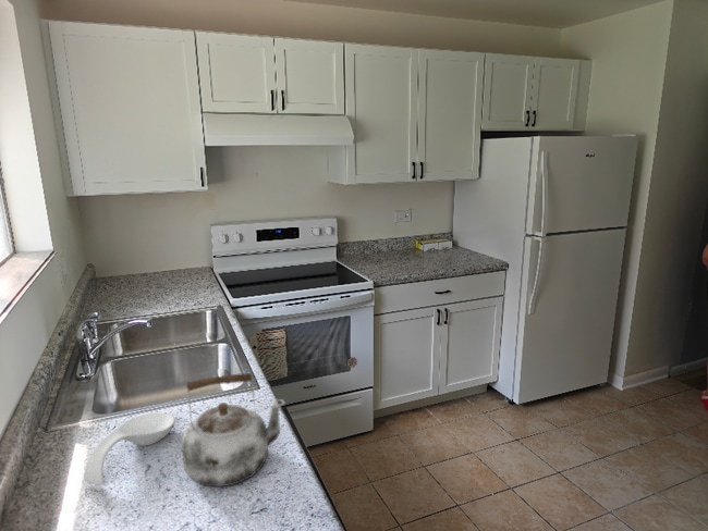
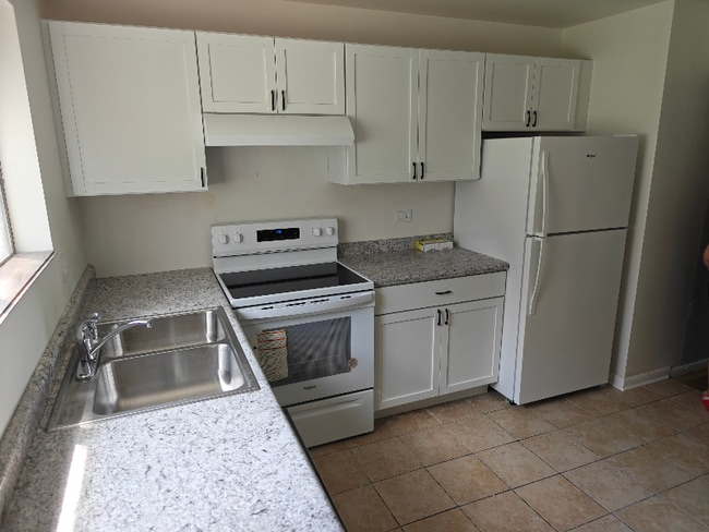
- spoon rest (131, 437)
- kettle (234, 419)
